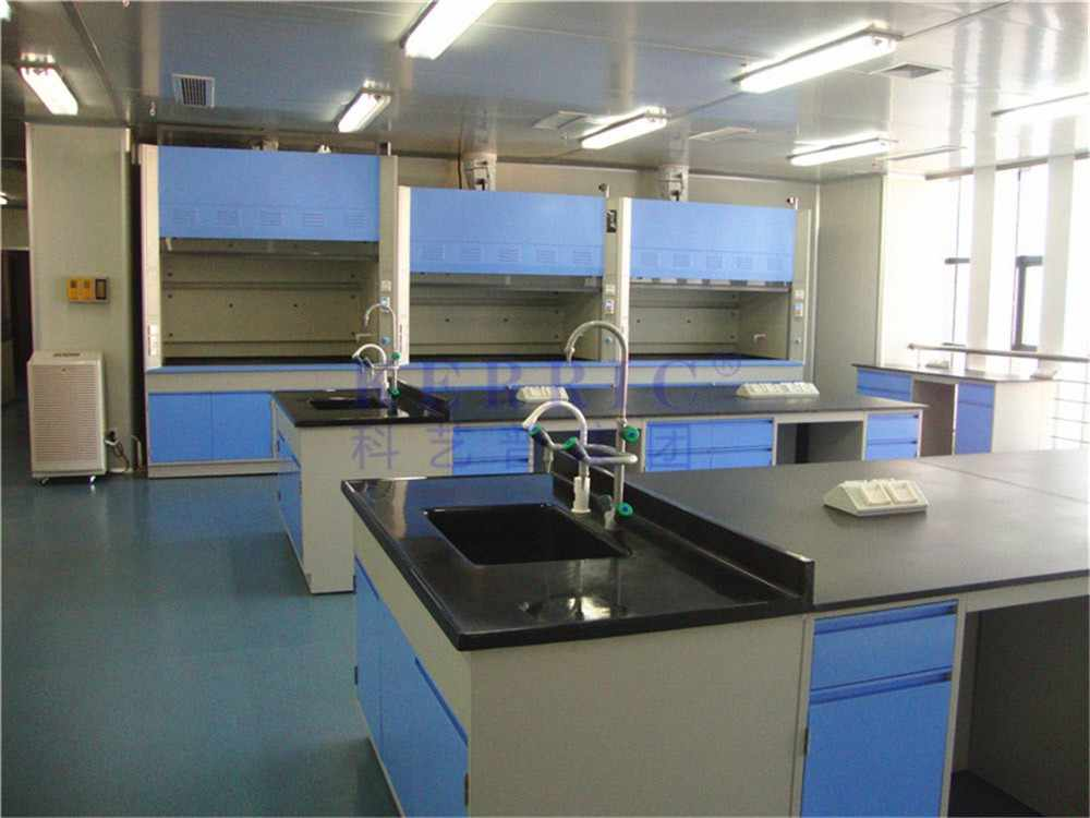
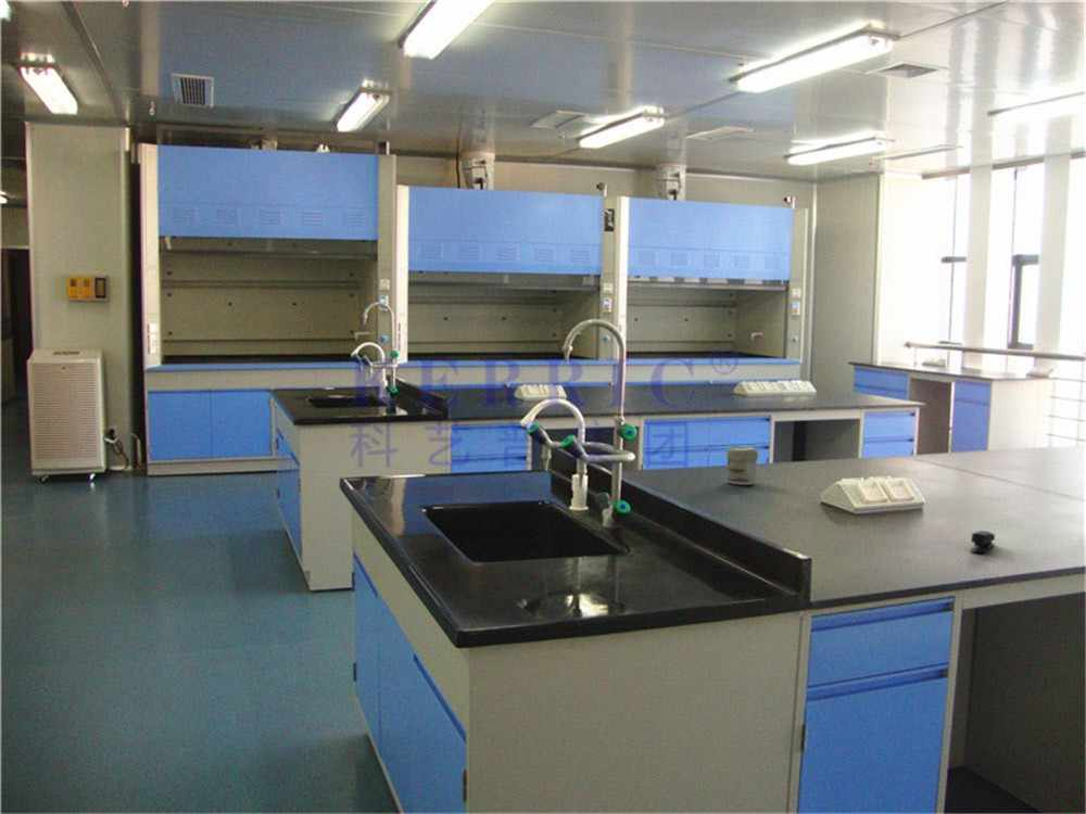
+ jar (742, 465)
+ stapler (983, 538)
